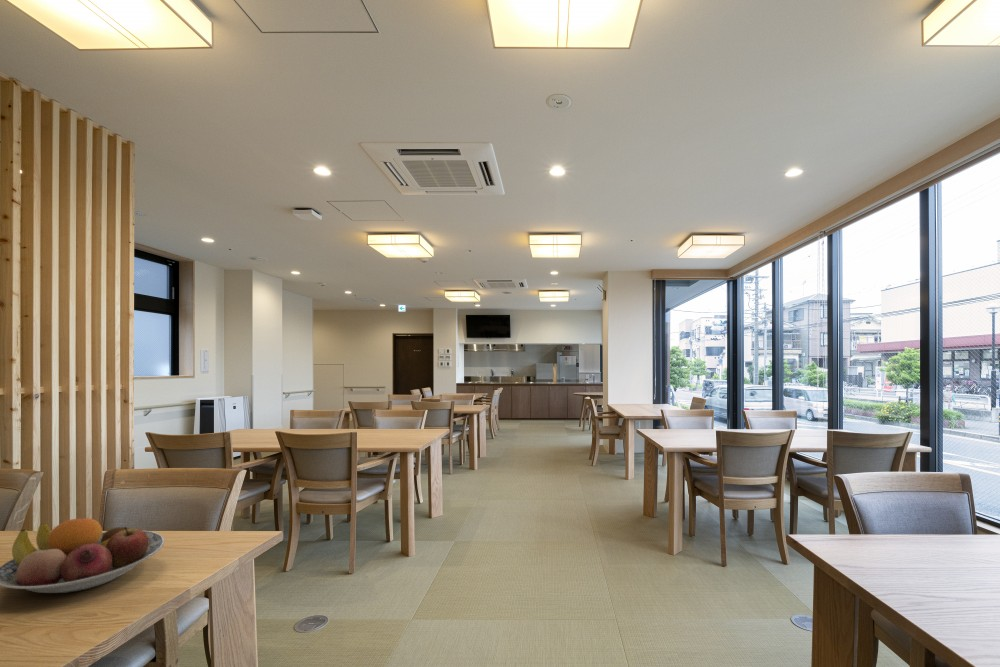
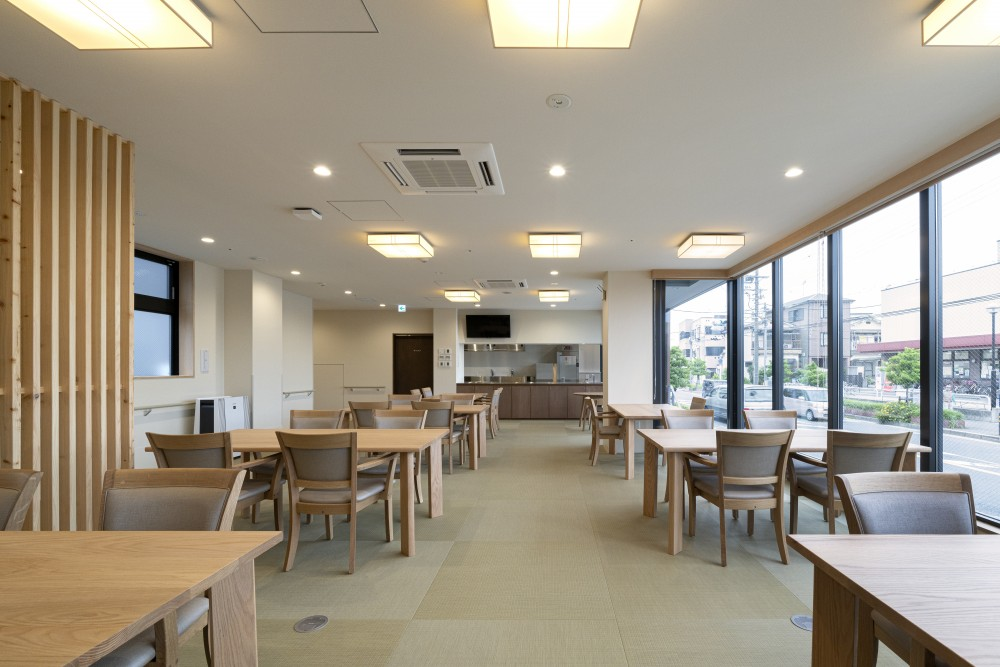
- fruit bowl (85, 549)
